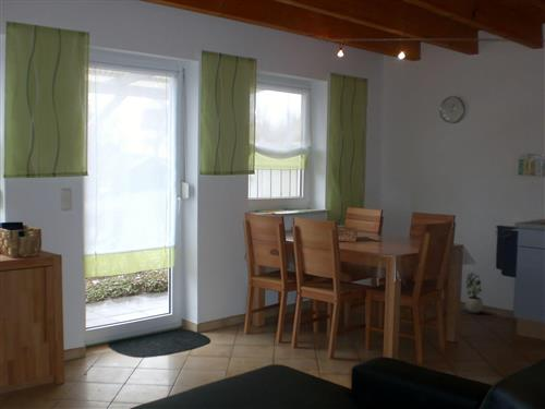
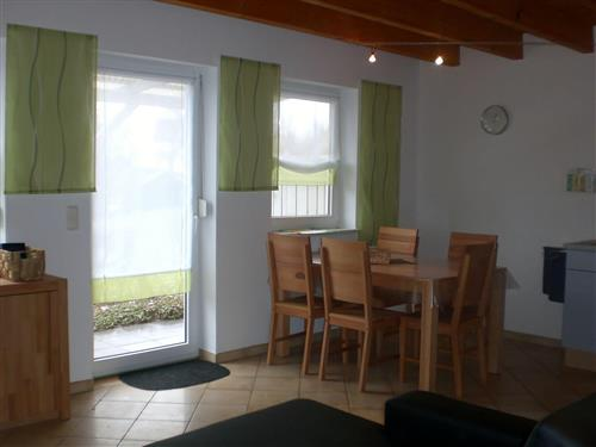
- potted plant (474, 292)
